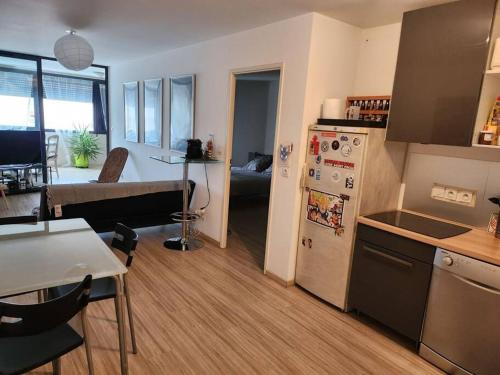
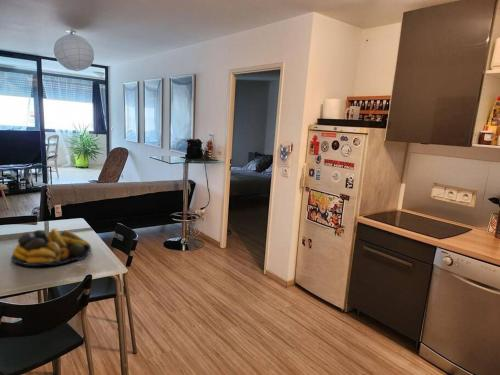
+ fruit bowl (52, 242)
